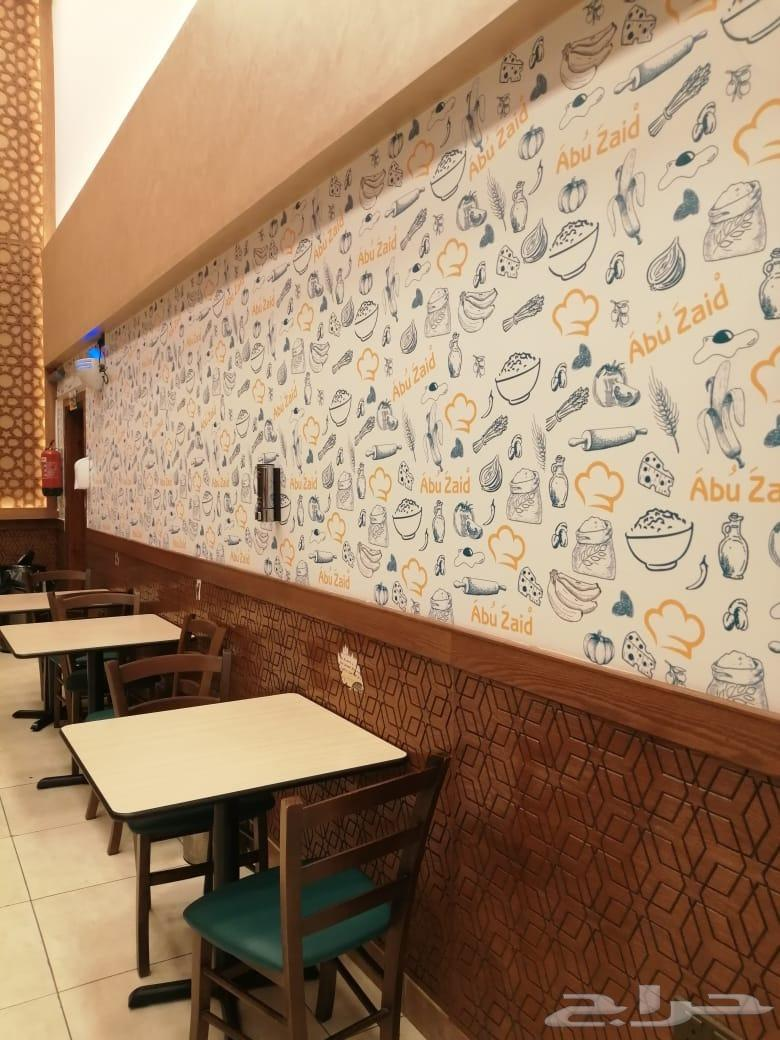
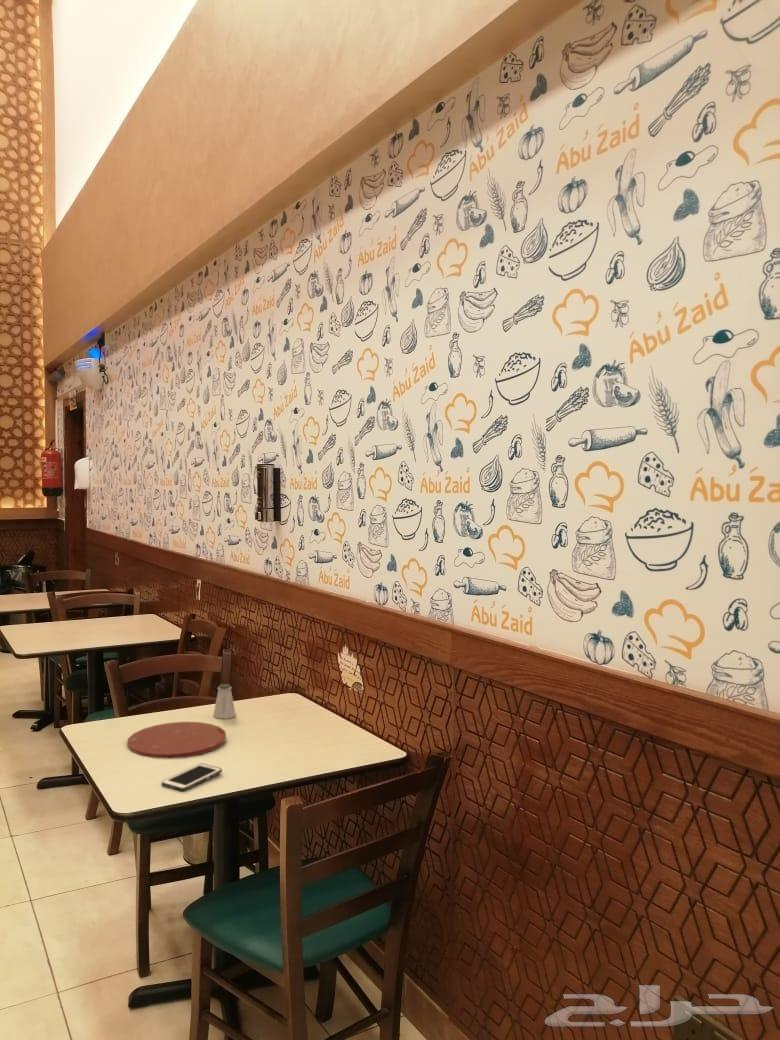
+ saltshaker (224, 700)
+ plate (177, 738)
+ cell phone (192, 776)
